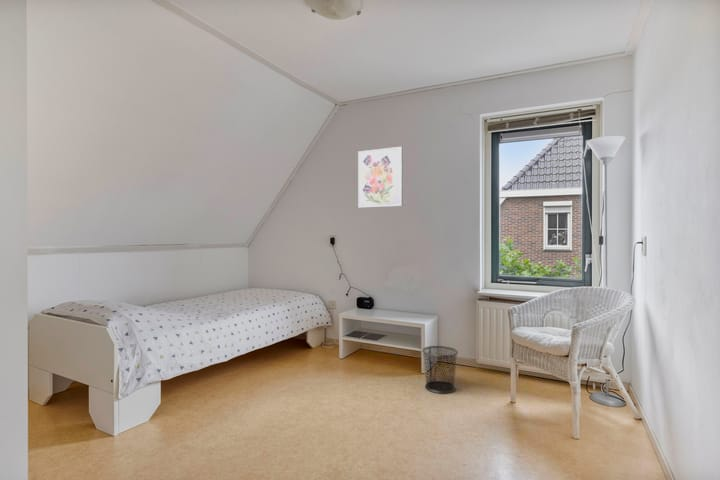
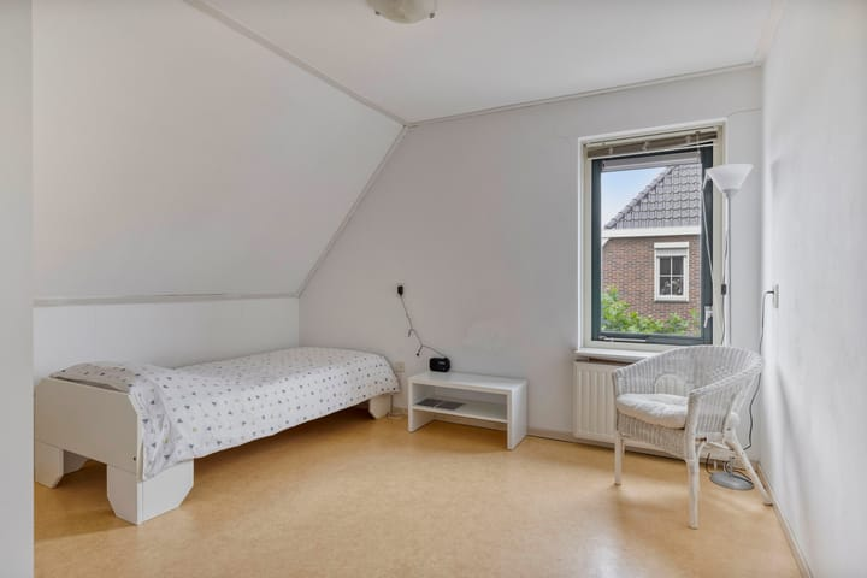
- wall art (379, 178)
- waste bin (440, 369)
